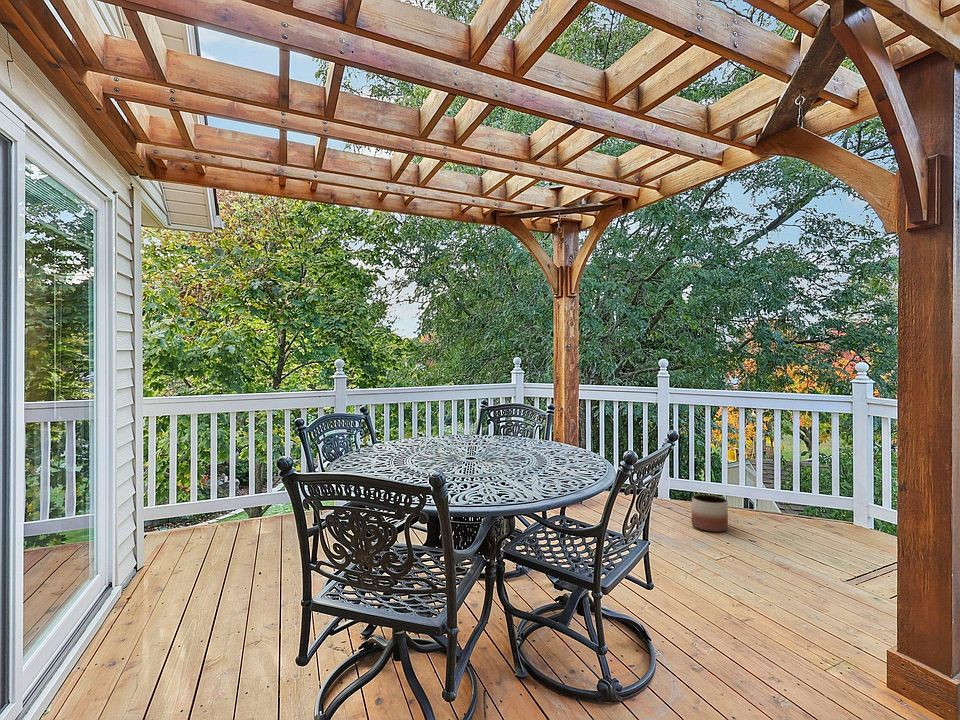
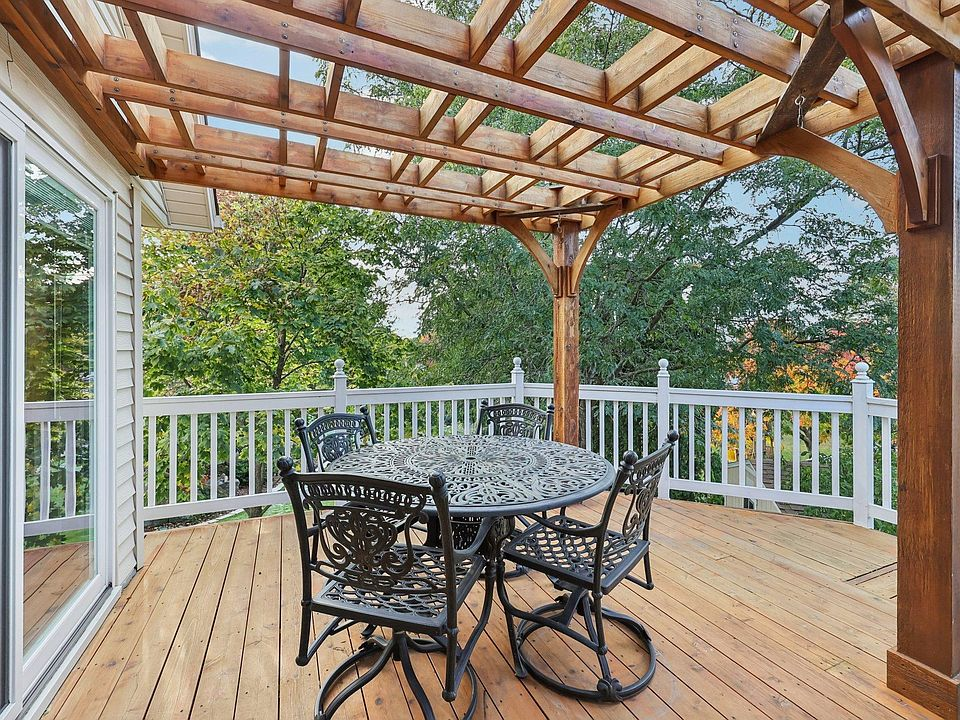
- planter (709, 512)
